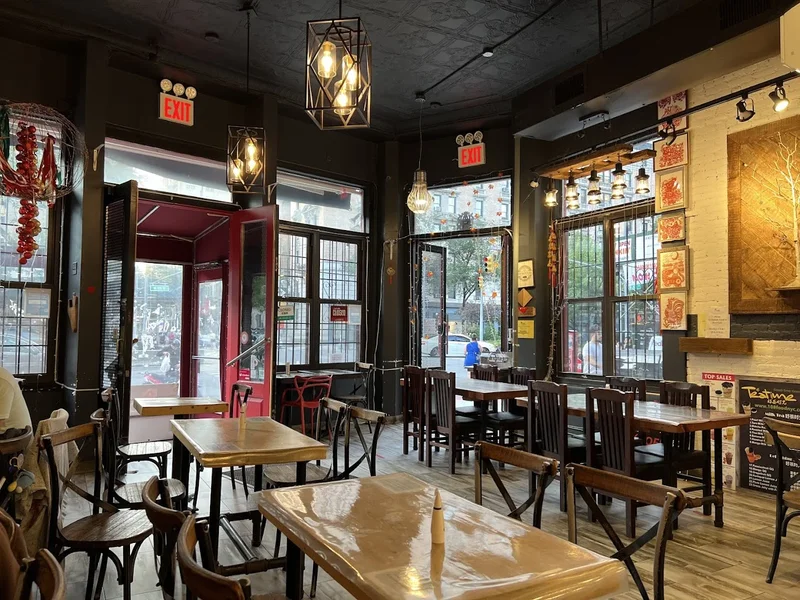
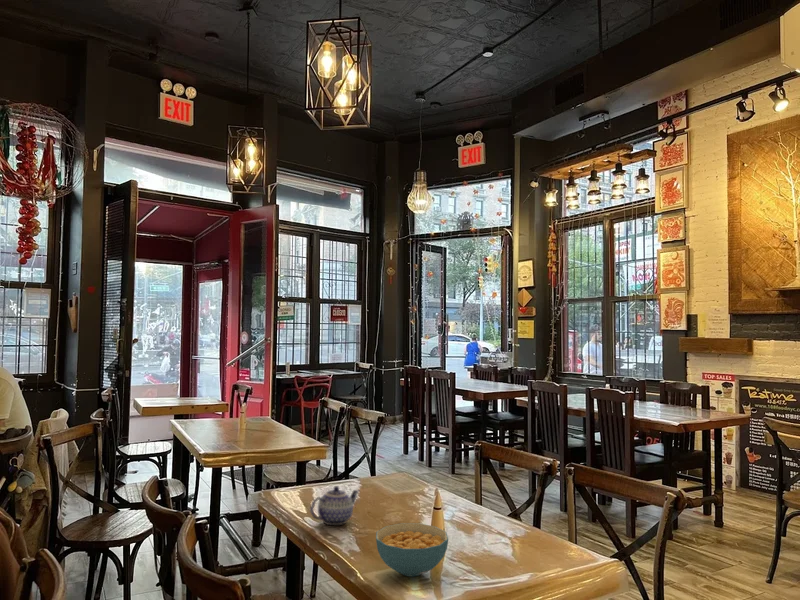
+ teapot (335, 504)
+ cereal bowl (411, 553)
